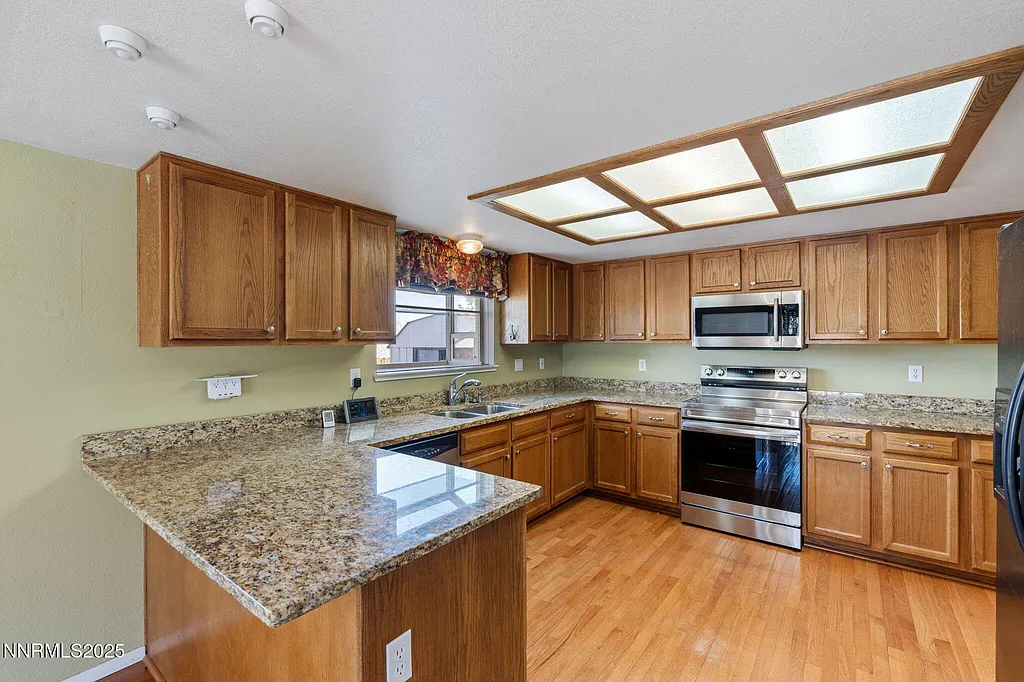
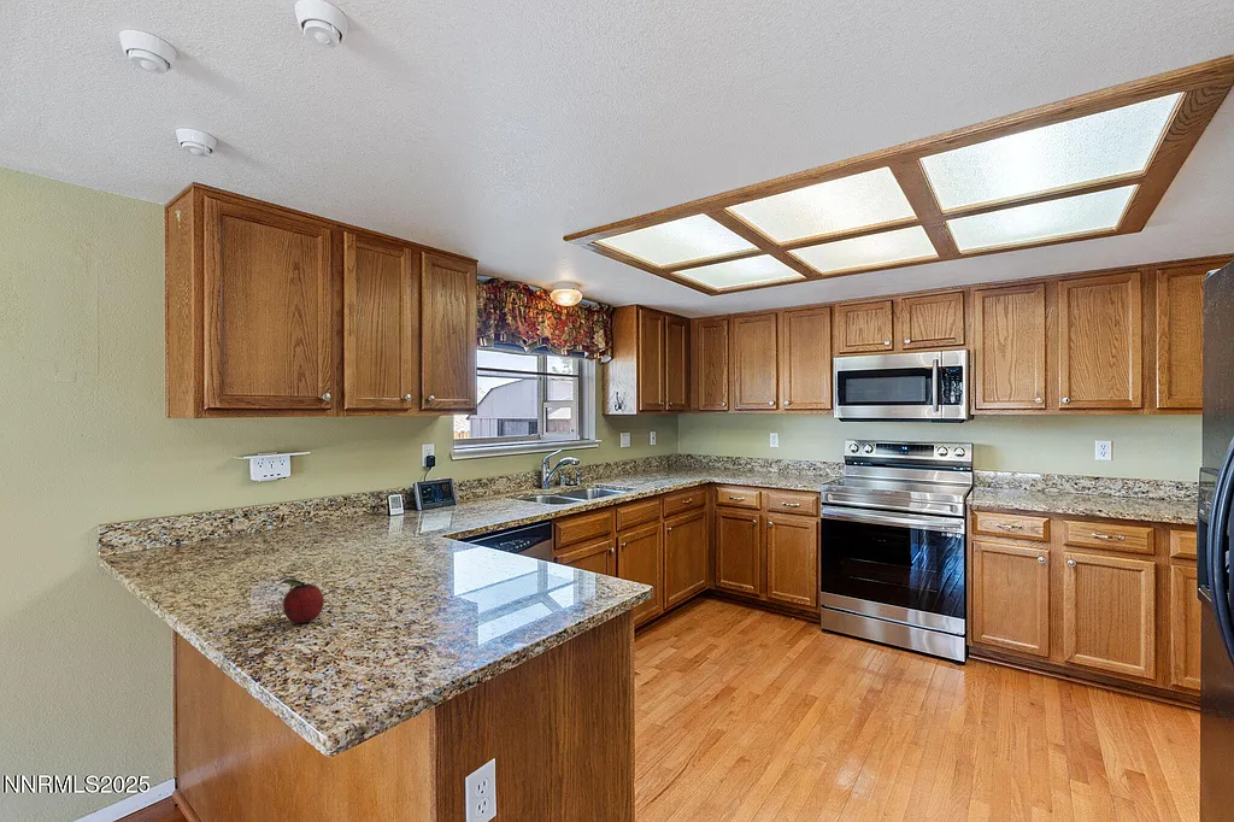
+ fruit (301, 599)
